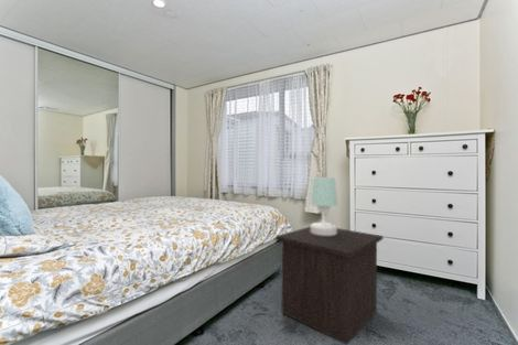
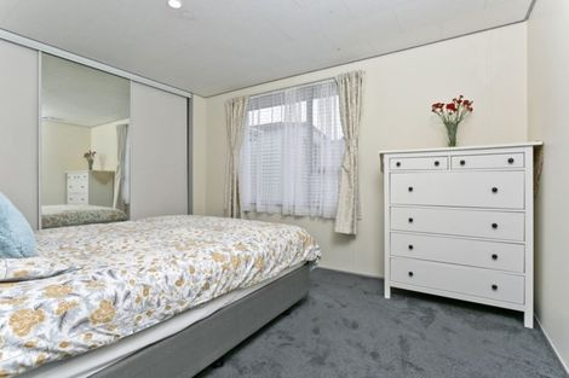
- nightstand (327, 273)
- table lamp (323, 204)
